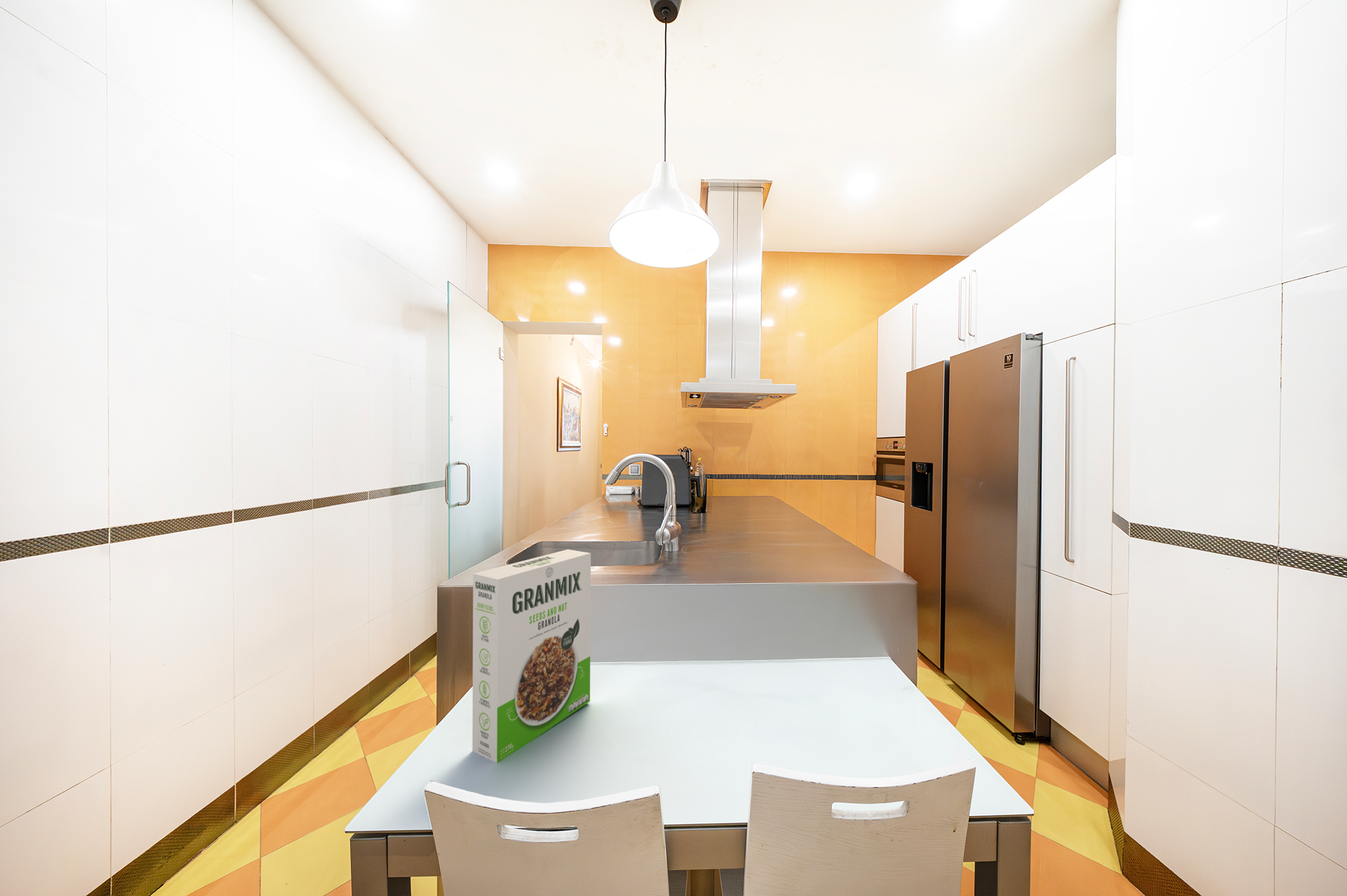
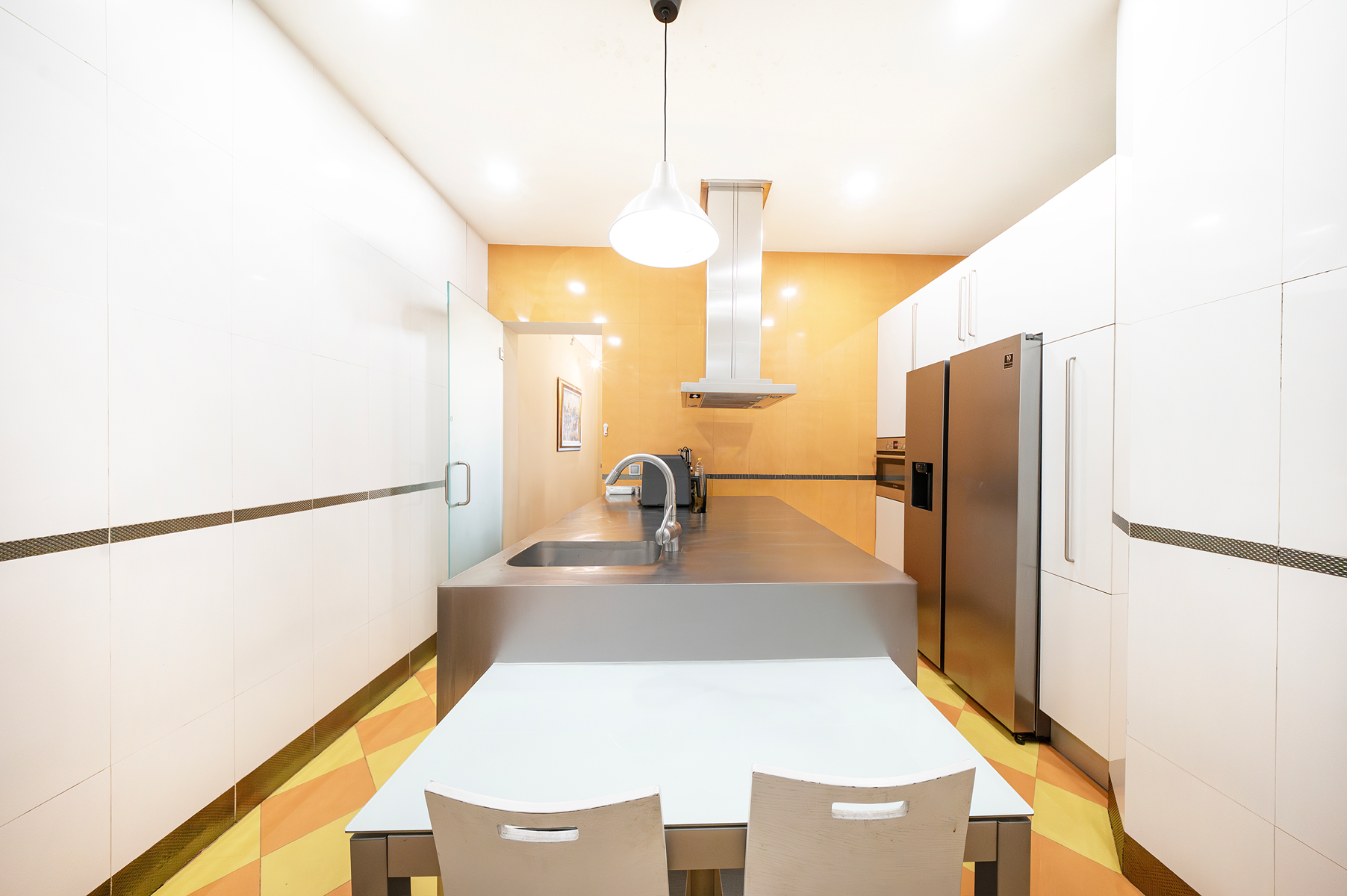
- cereal box (537, 643)
